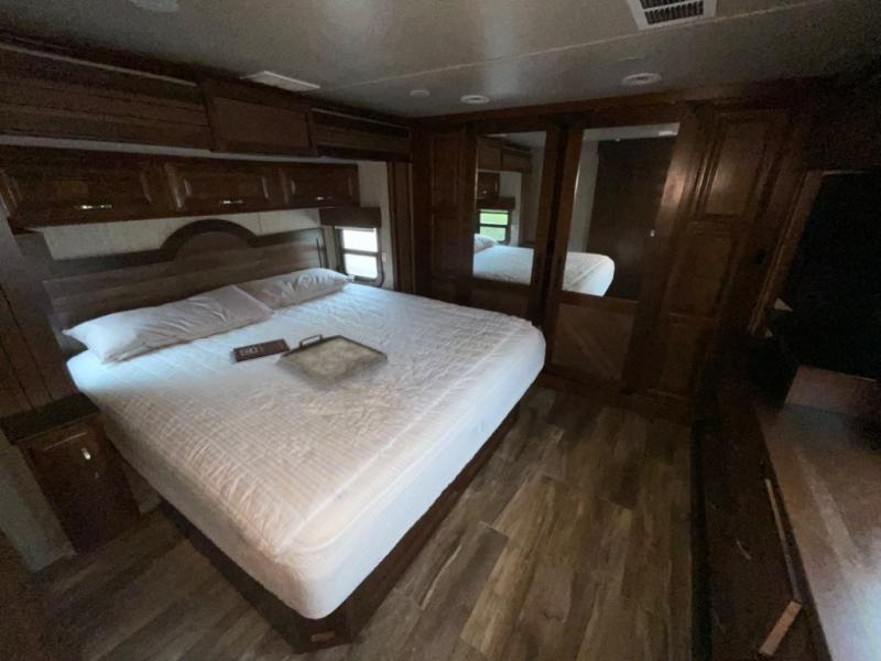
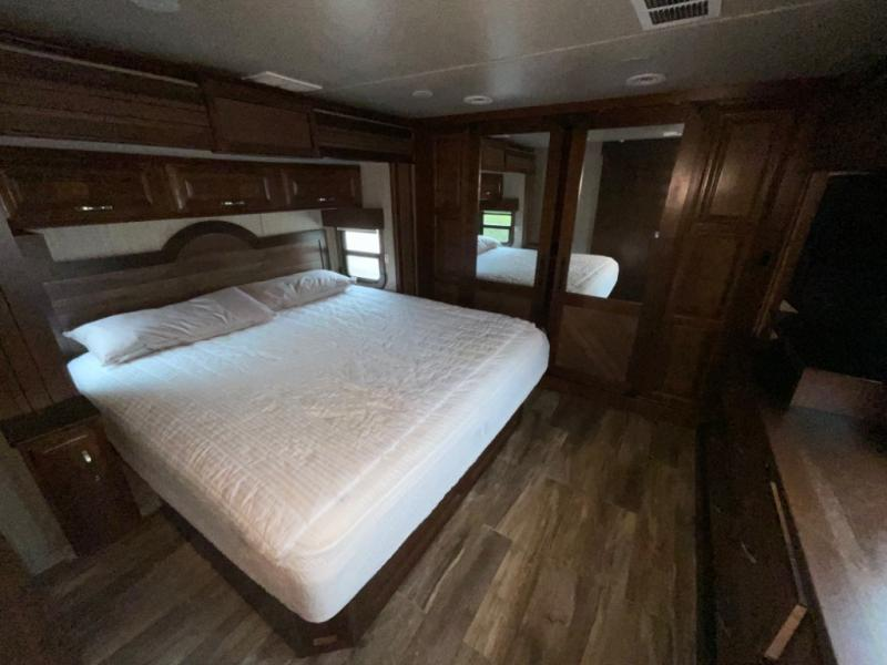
- serving tray (333, 353)
- book (261, 349)
